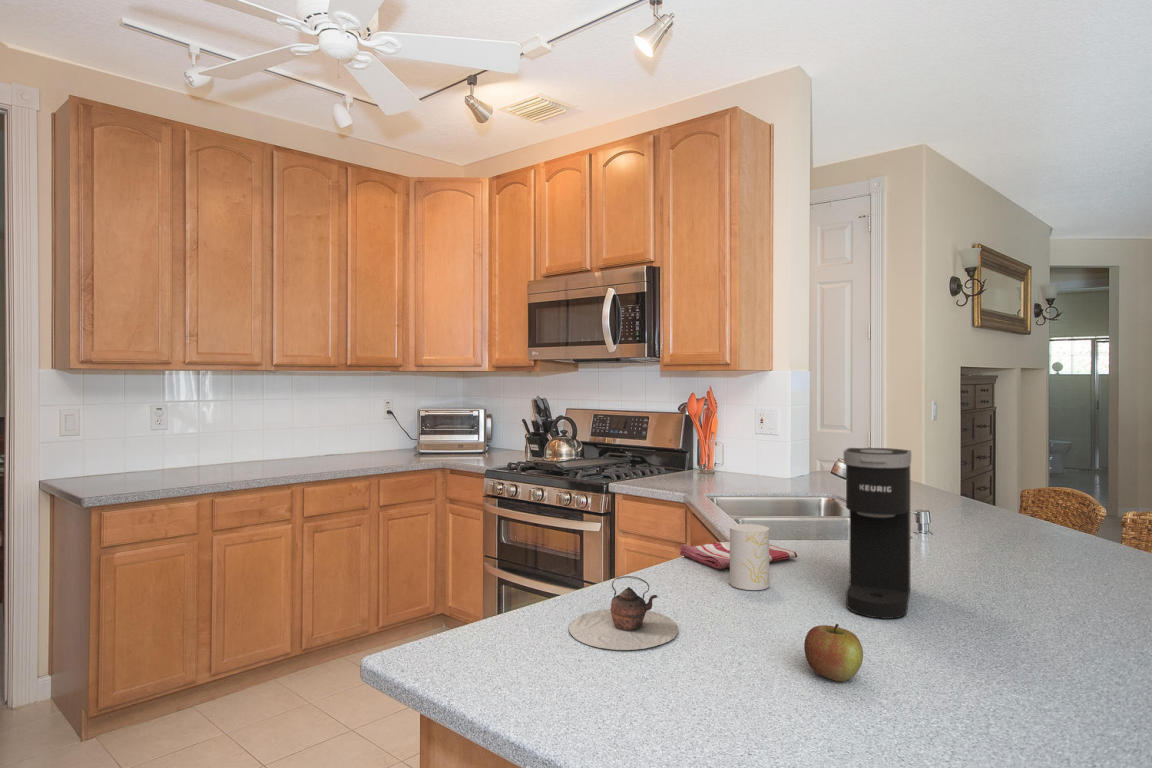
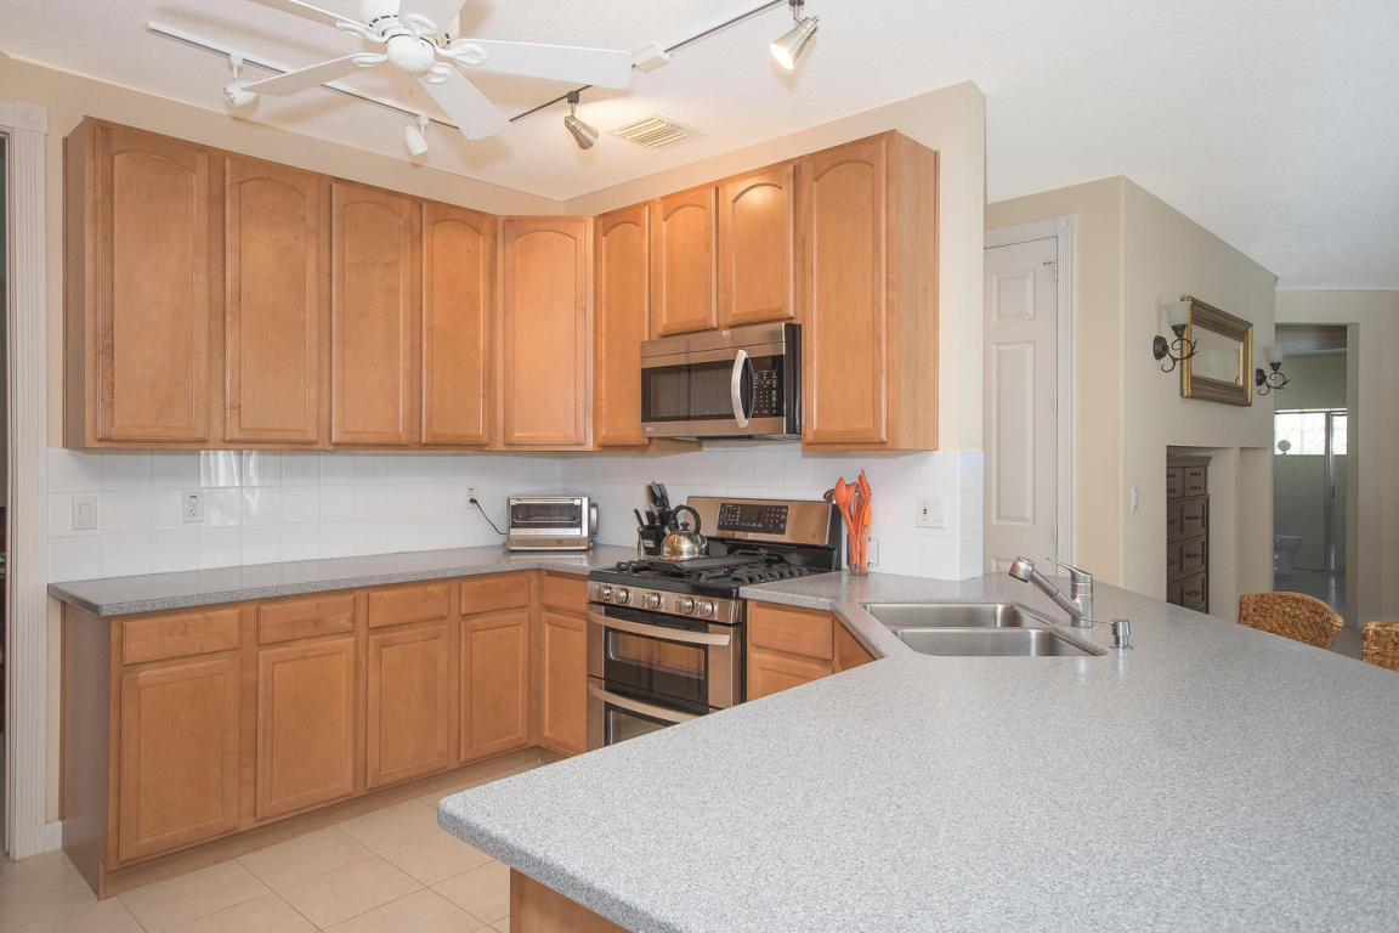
- cup (749, 556)
- apple (833, 648)
- dish towel (729, 552)
- coffee maker (879, 523)
- teapot (623, 602)
